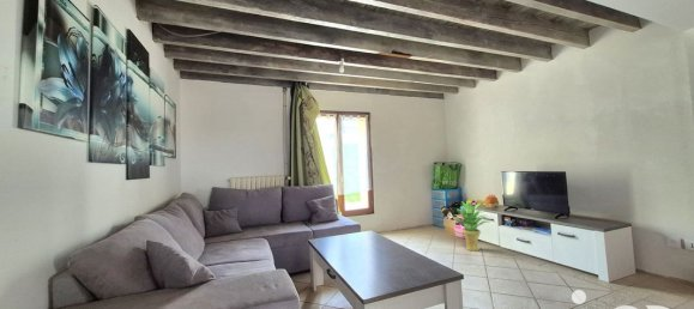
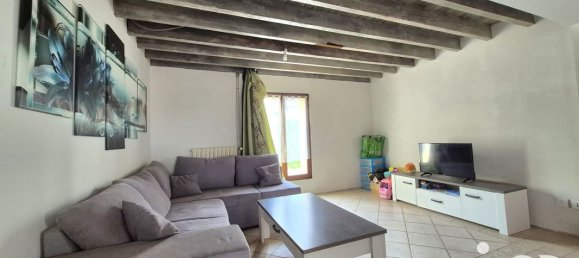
- potted plant (471, 225)
